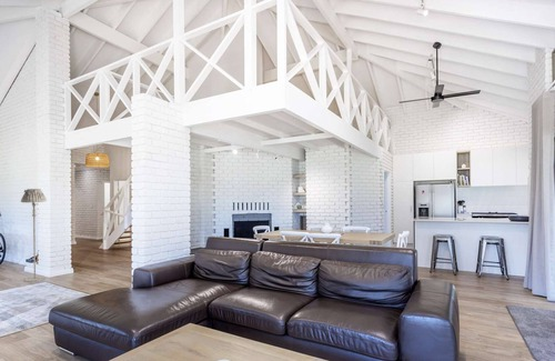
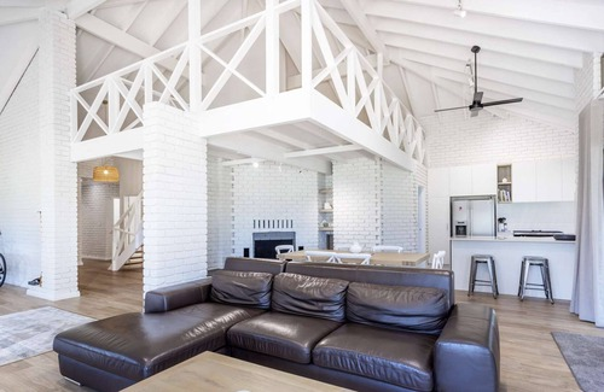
- floor lamp (33, 233)
